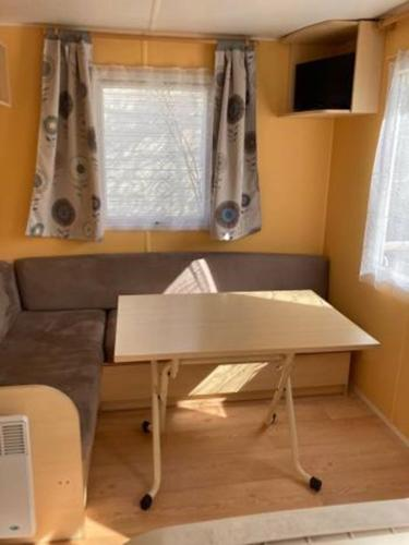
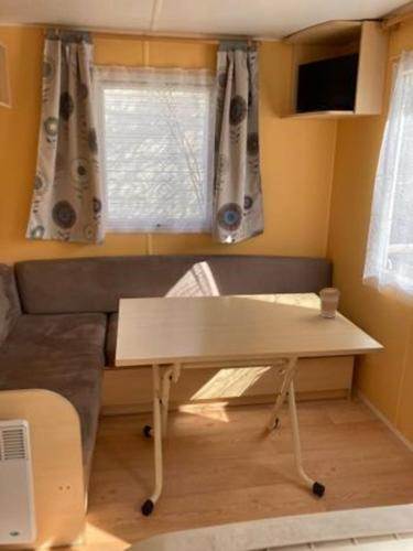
+ coffee cup (328, 302)
